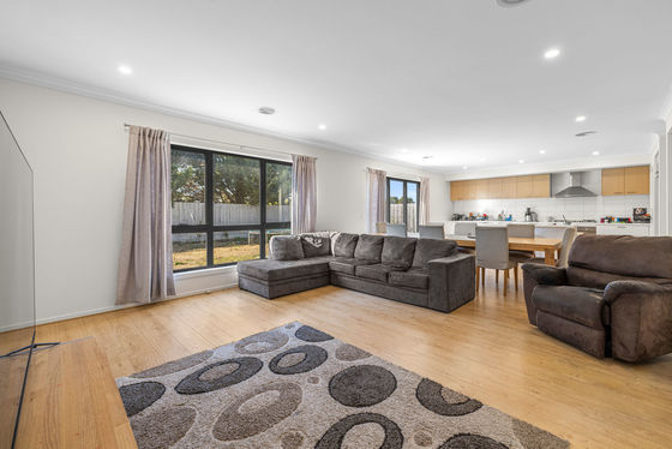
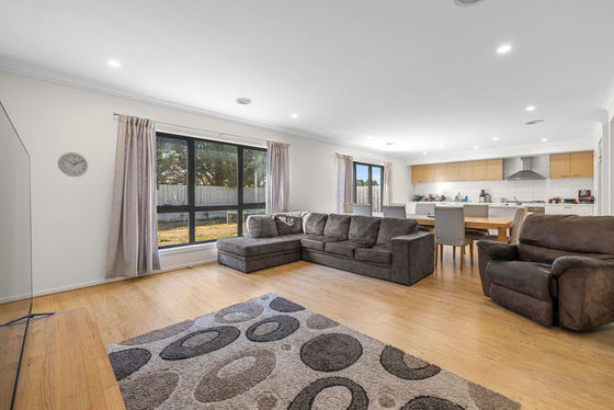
+ wall clock (73, 164)
